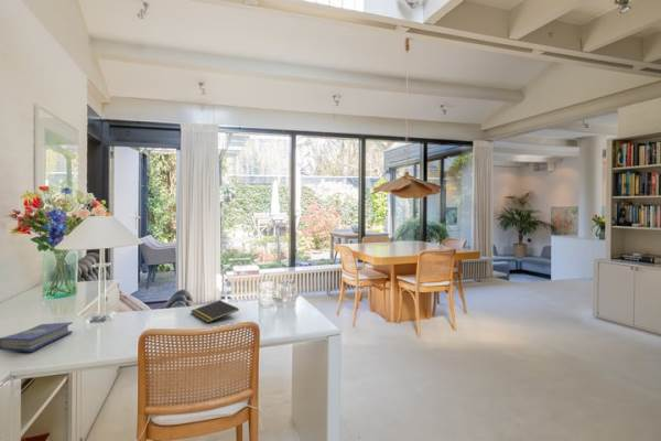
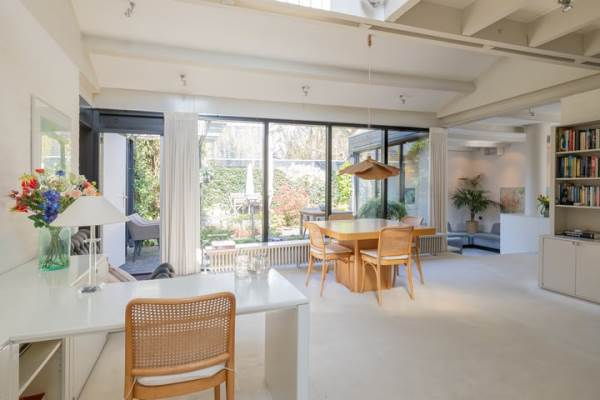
- hardcover book (35, 335)
- notepad (214, 310)
